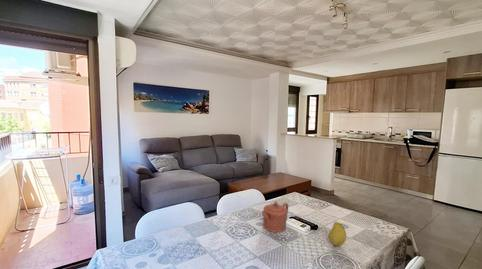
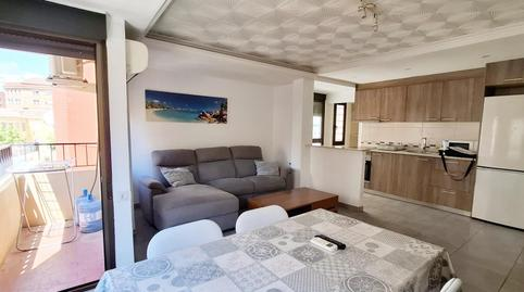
- fruit (337, 233)
- teapot (274, 214)
